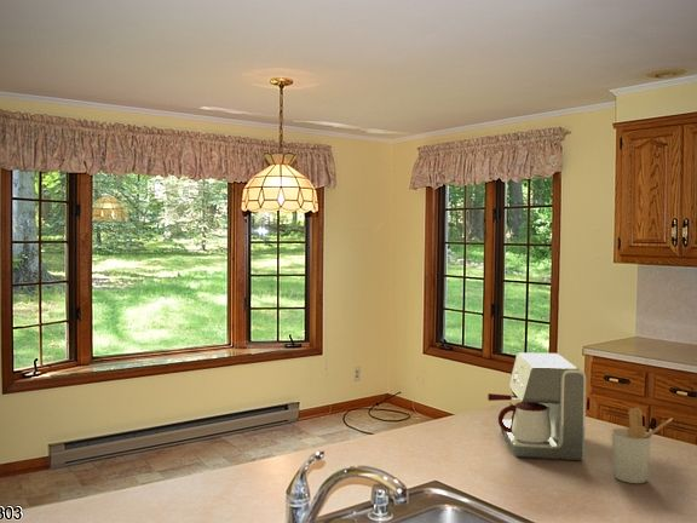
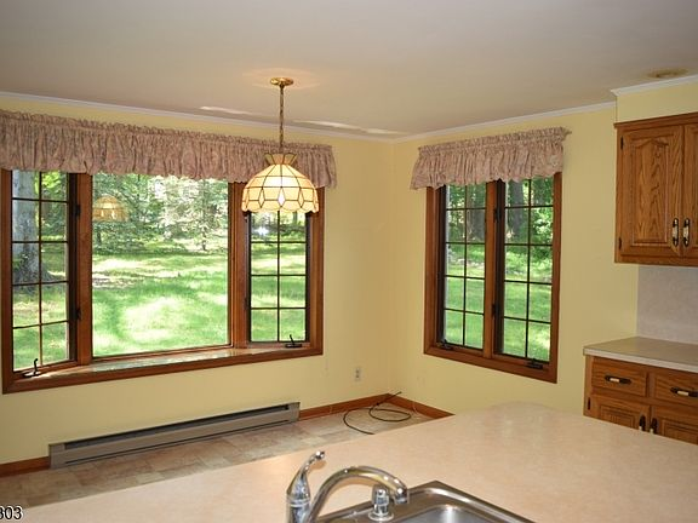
- utensil holder (641, 446)
- coffee maker (542, 402)
